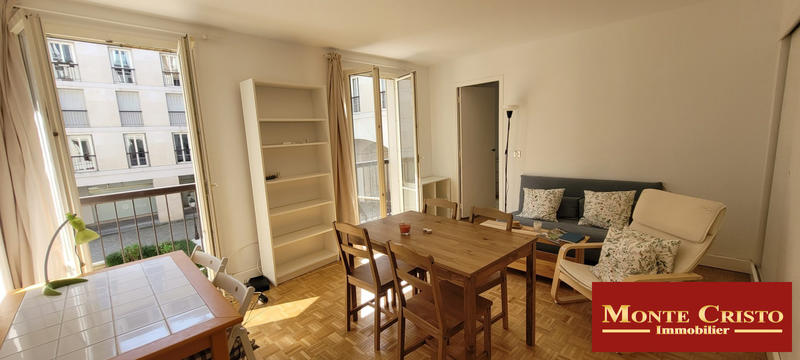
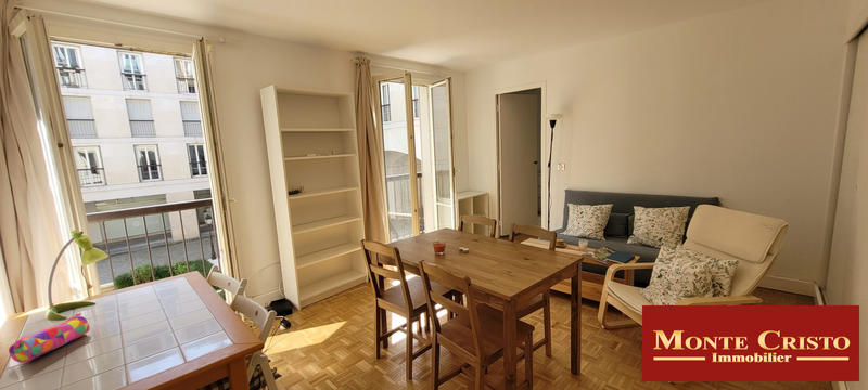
+ pencil case (52, 337)
